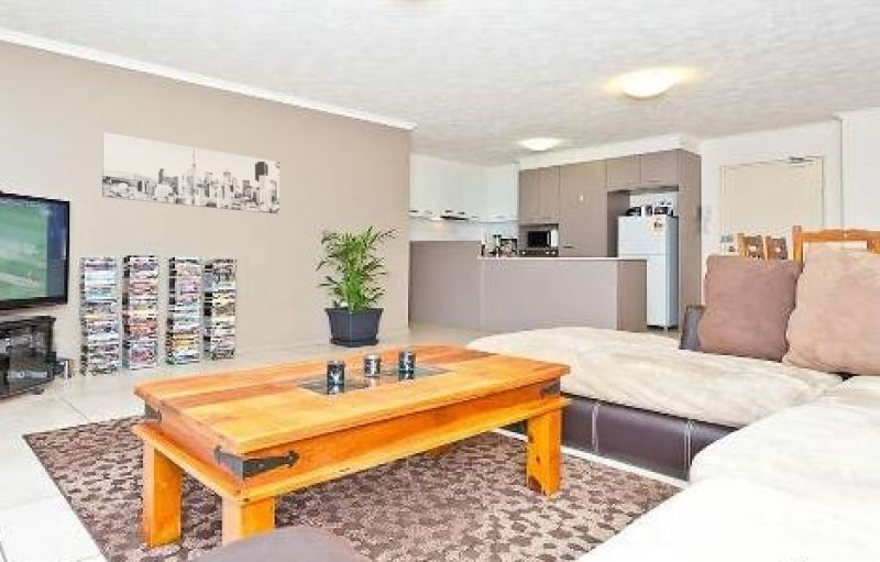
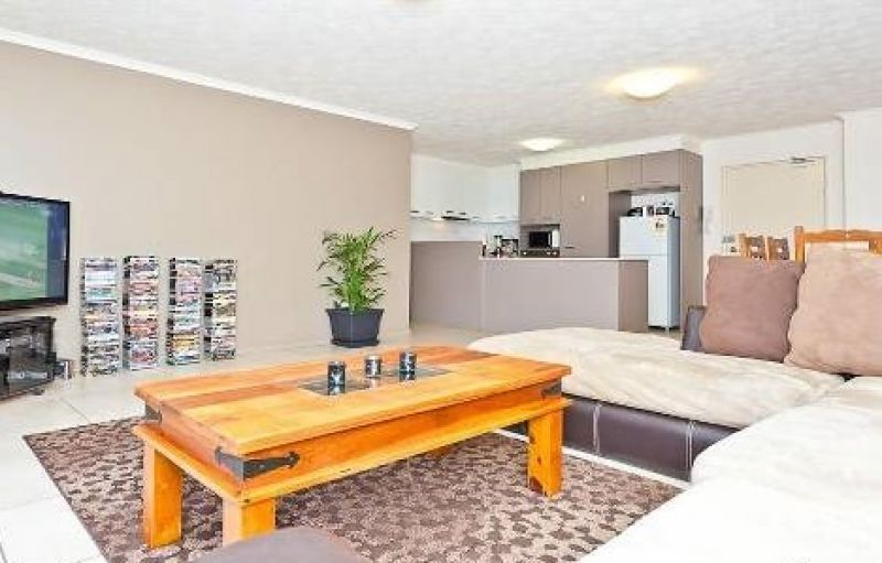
- wall art (200, 177)
